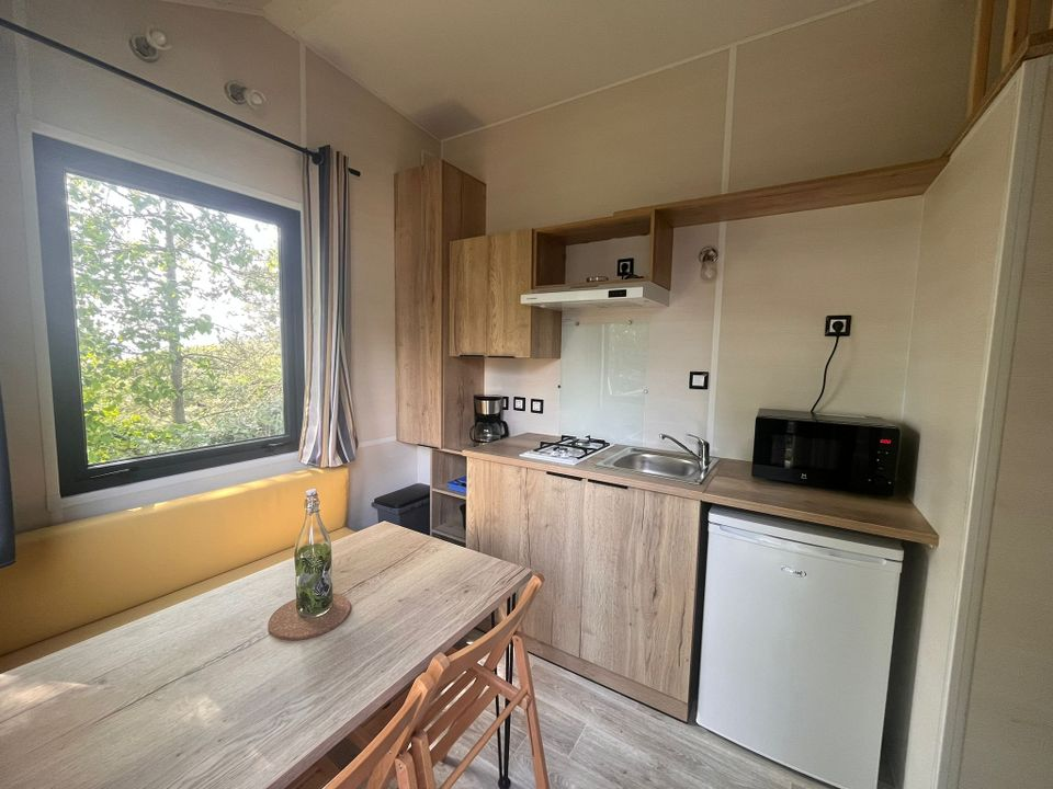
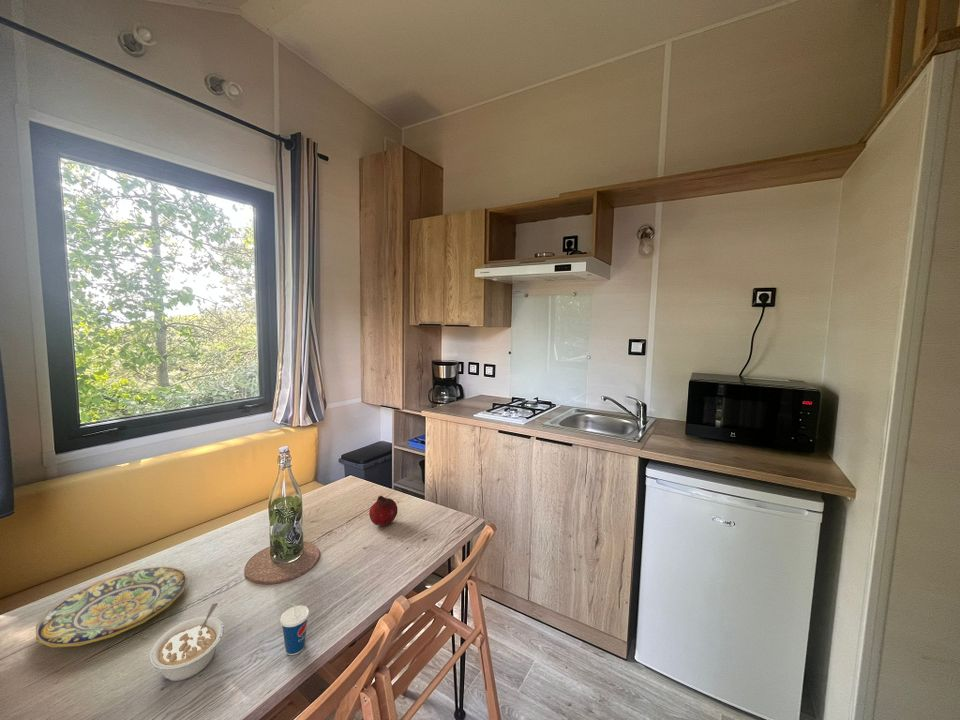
+ cup (295, 622)
+ plate (119, 605)
+ legume (188, 647)
+ fruit (383, 510)
